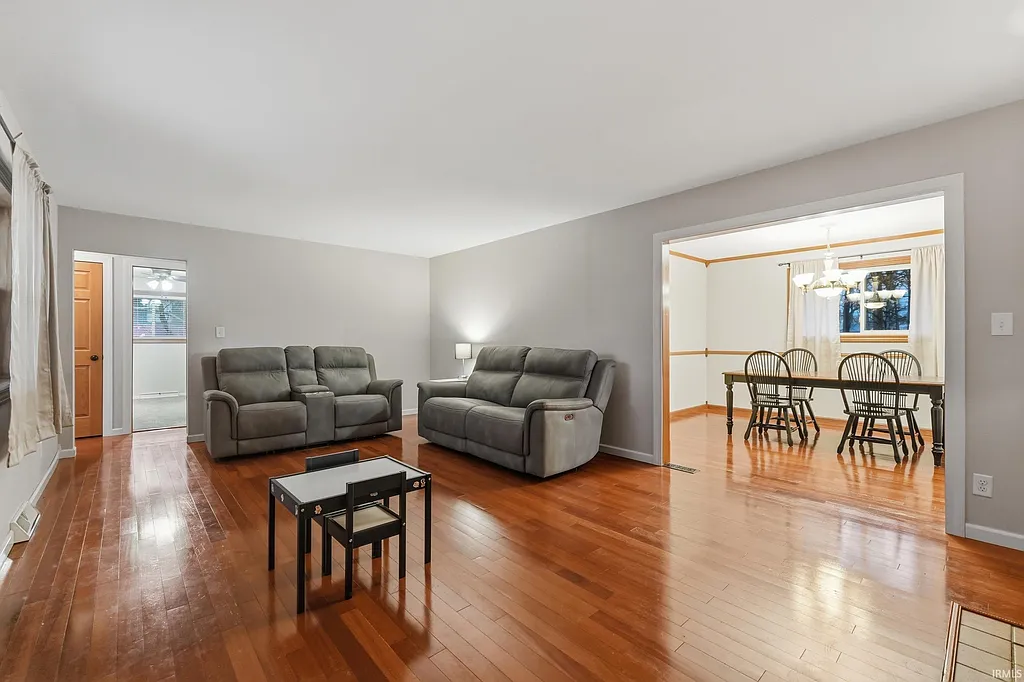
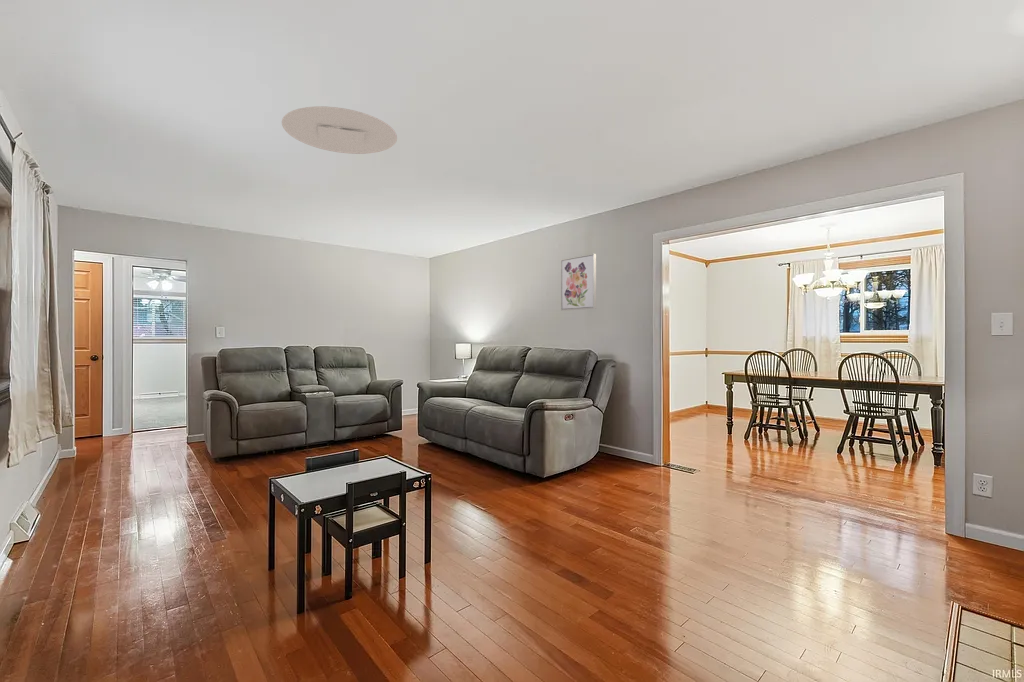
+ wall art (577, 283)
+ ceiling light (341, 126)
